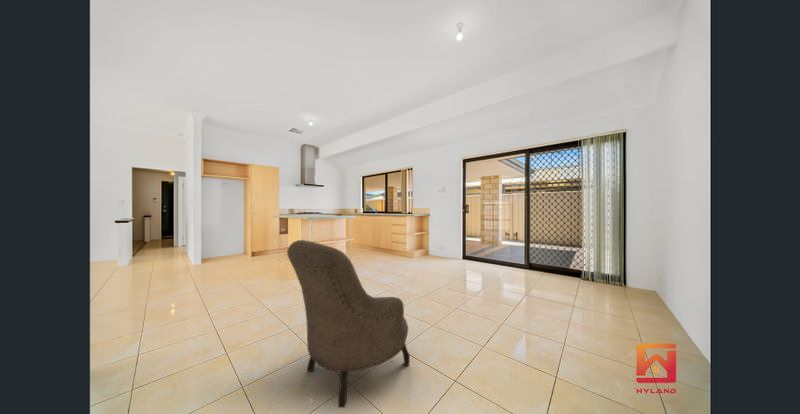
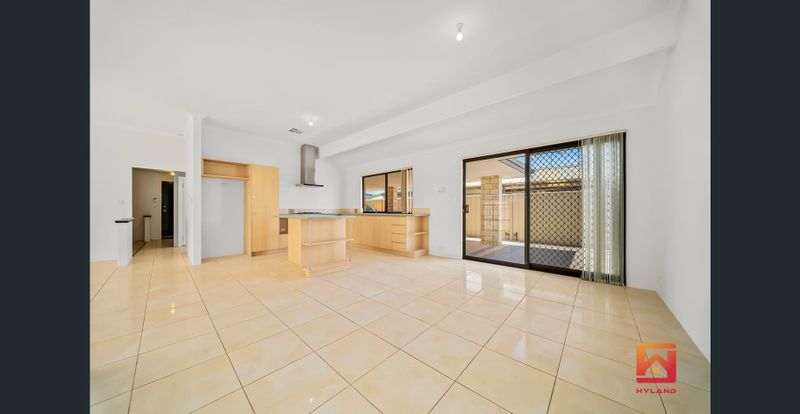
- armchair (350, 304)
